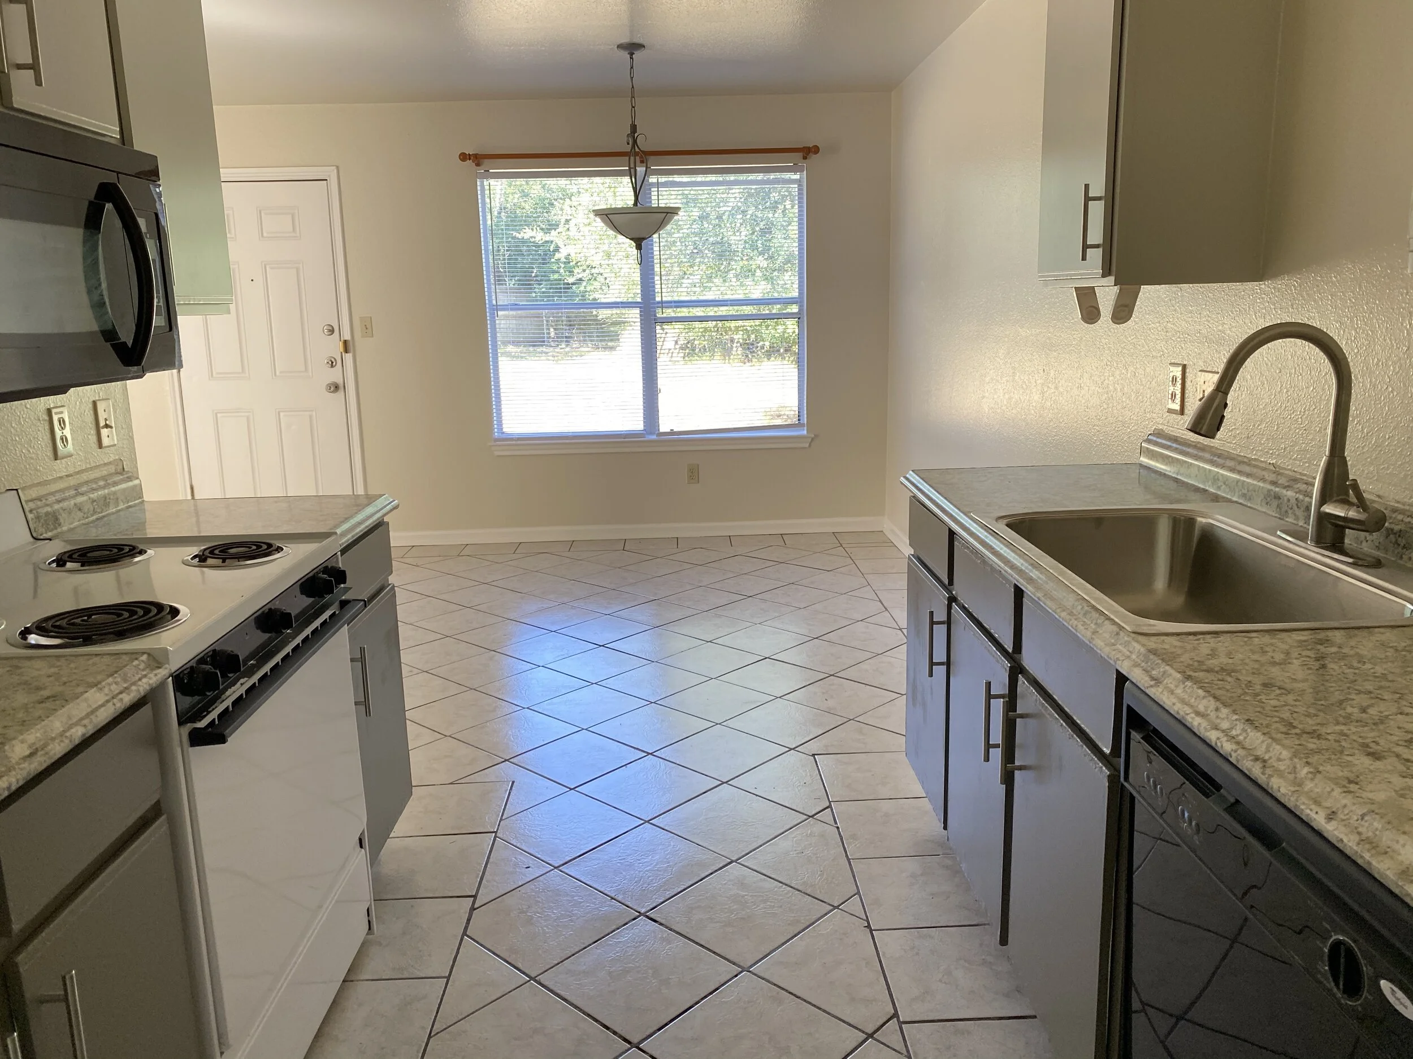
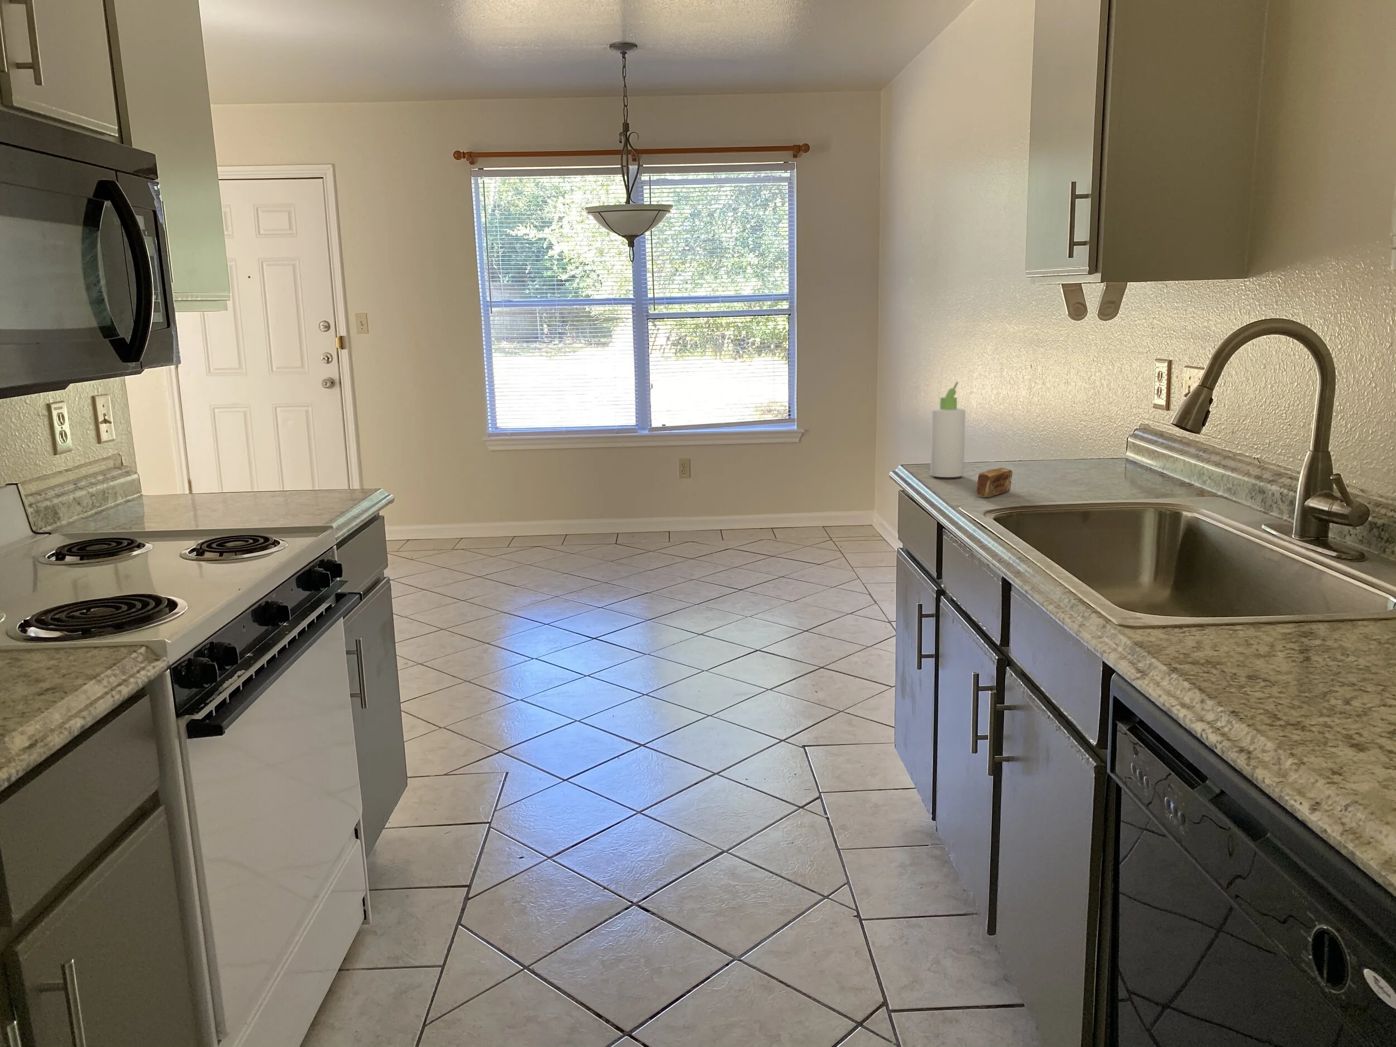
+ bottle (949, 429)
+ soap bar (995, 482)
